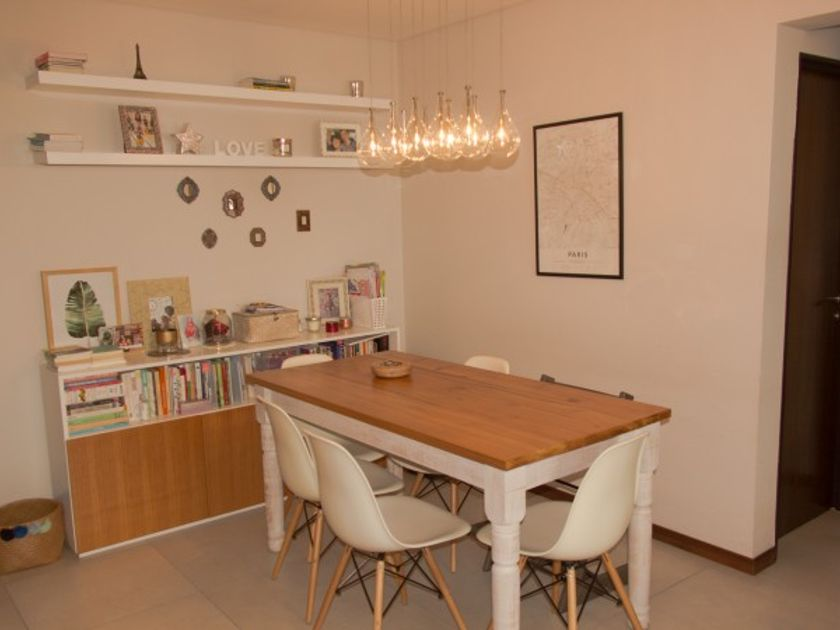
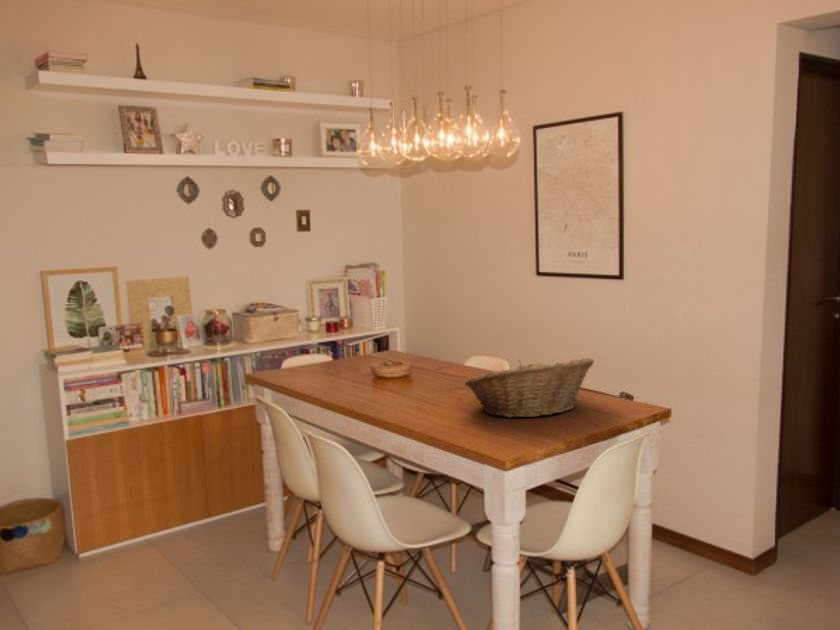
+ fruit basket (530, 382)
